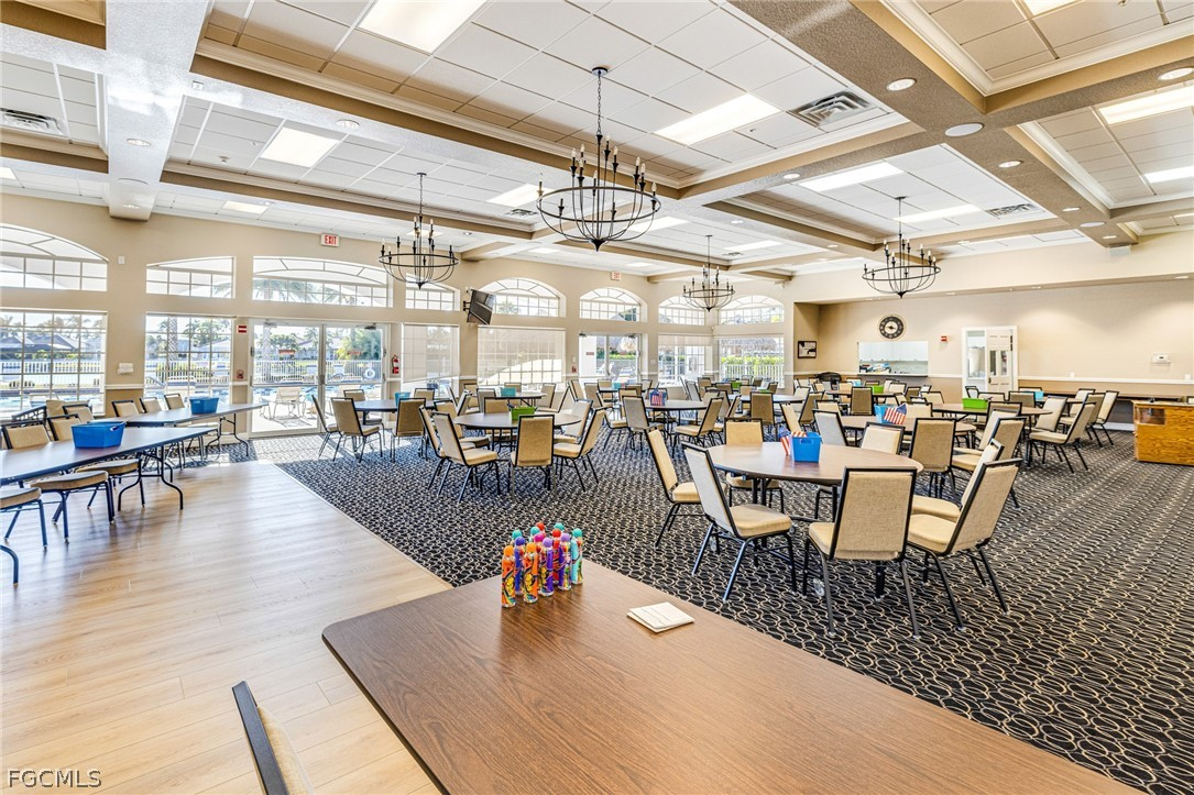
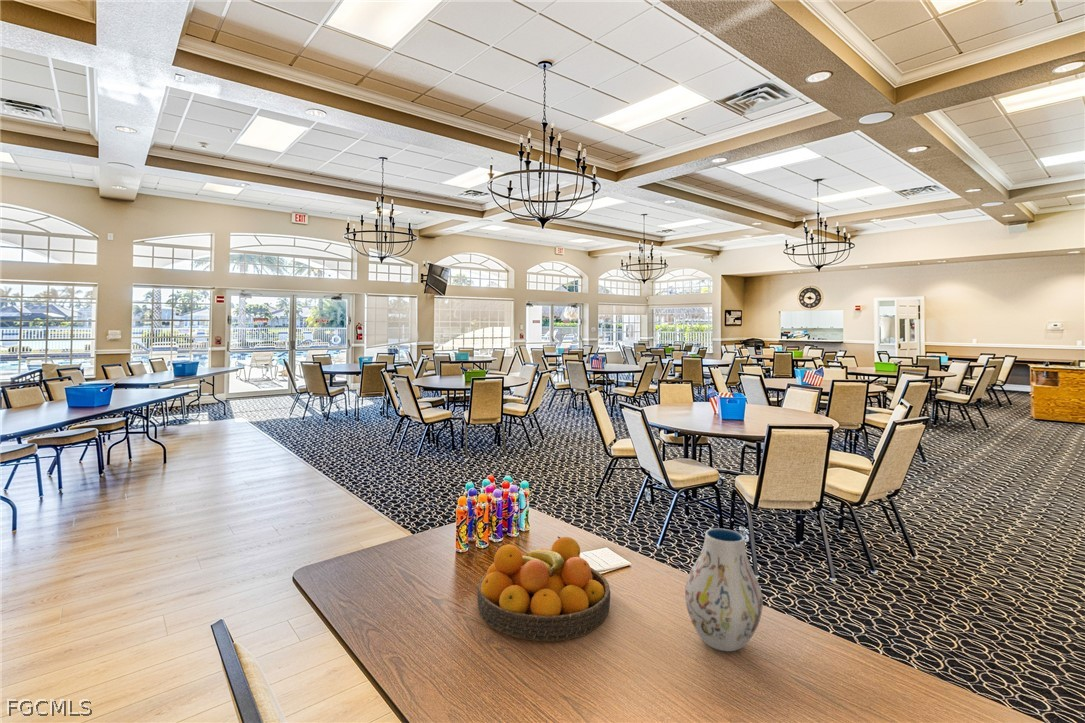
+ fruit bowl (544, 575)
+ vase (723, 588)
